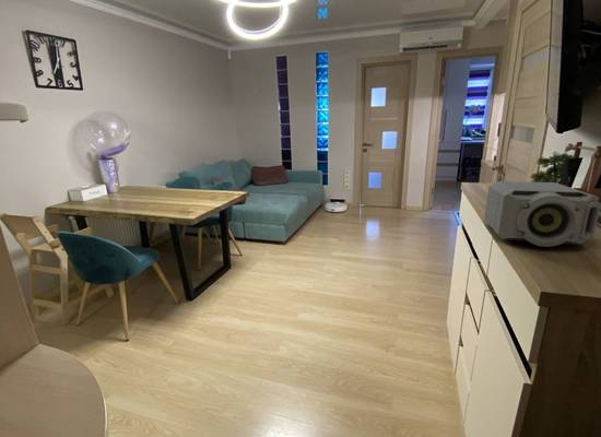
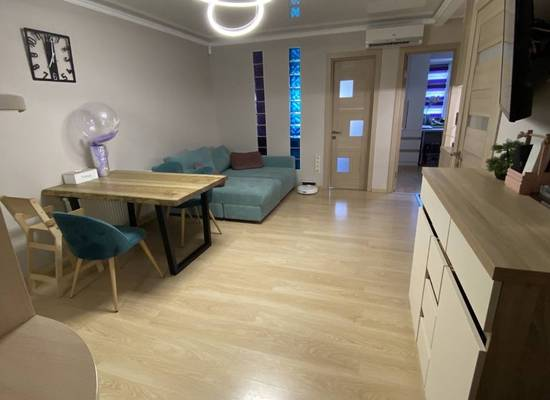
- speaker (539, 213)
